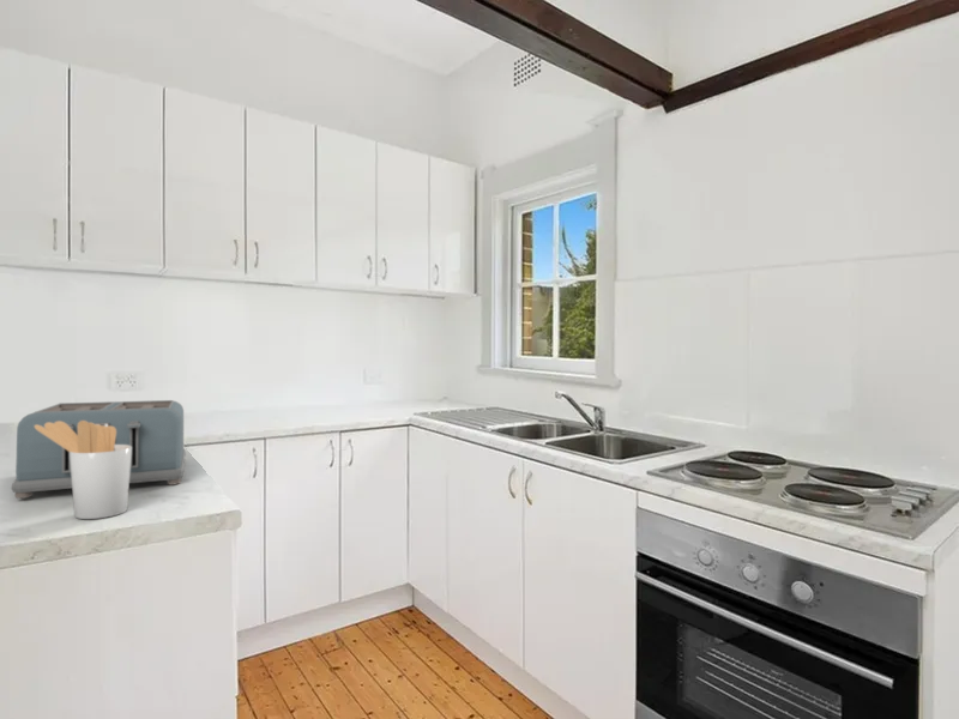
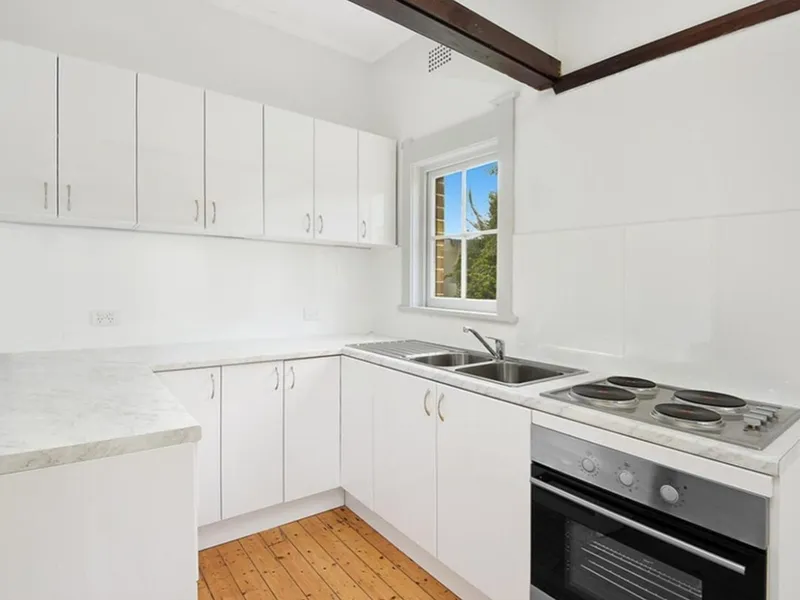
- utensil holder (85, 465)
- toaster (115, 441)
